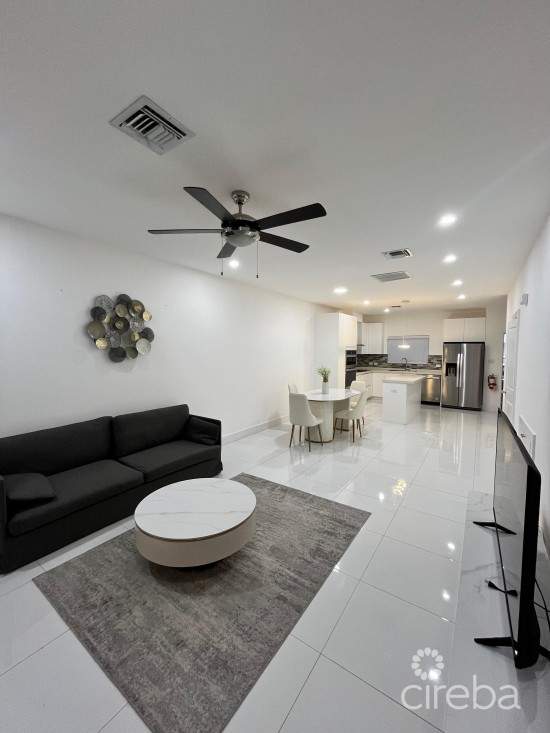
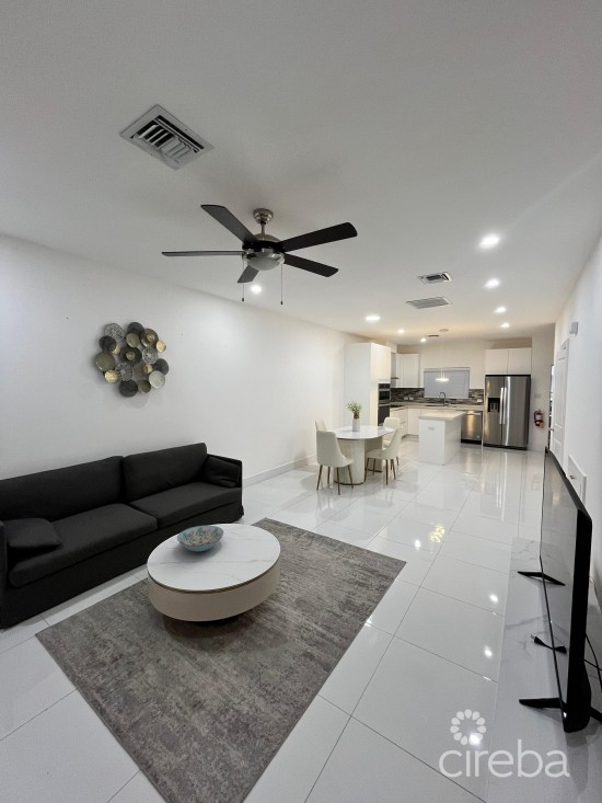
+ decorative bowl (200, 541)
